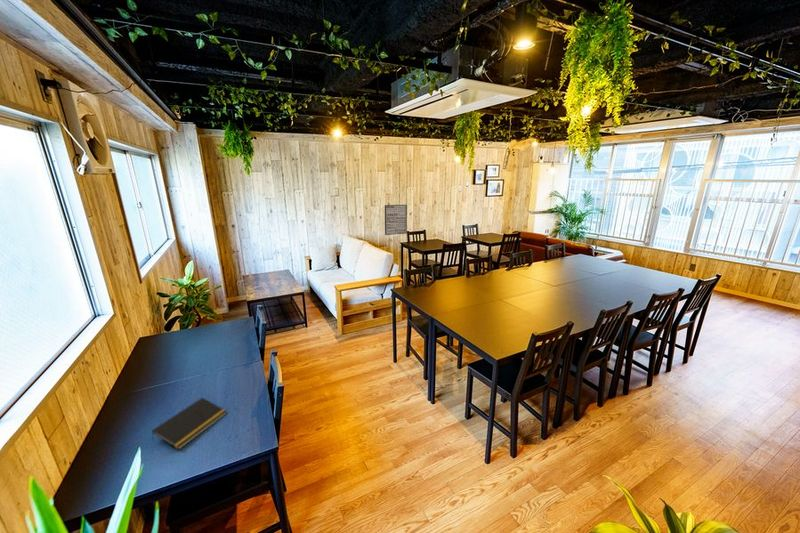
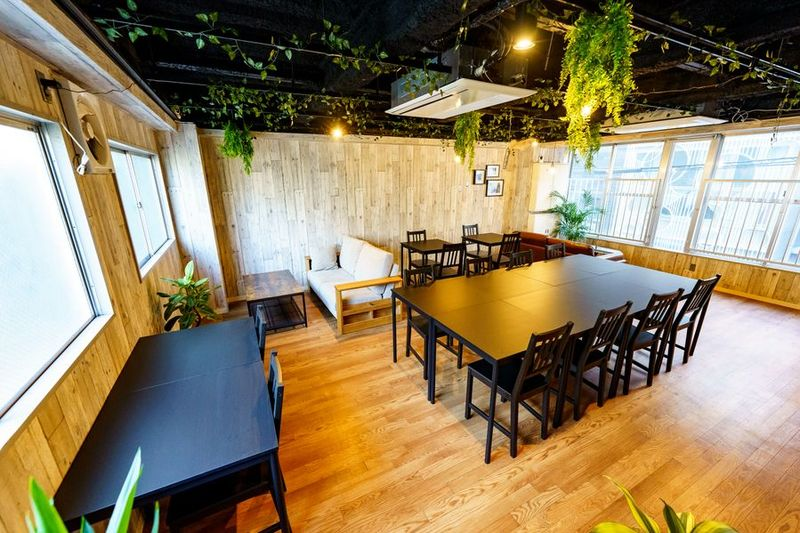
- wall art (395, 219)
- notepad (191, 421)
